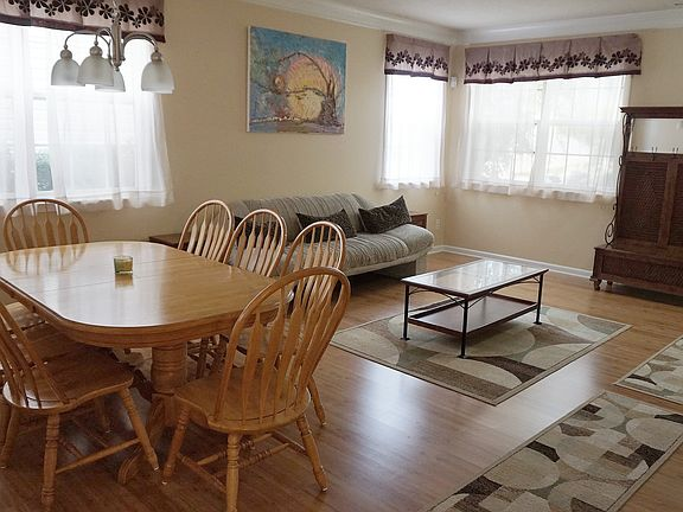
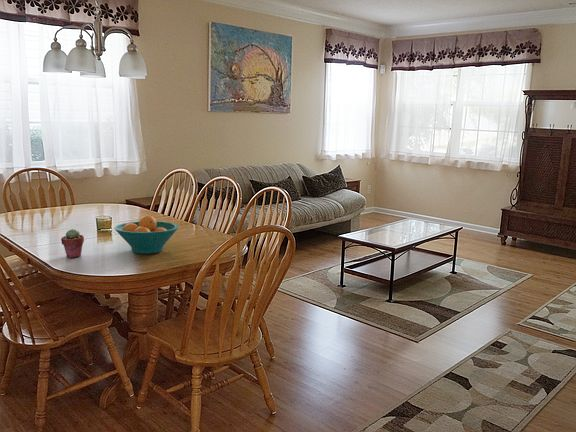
+ fruit bowl (147, 233)
+ potted succulent (72, 242)
